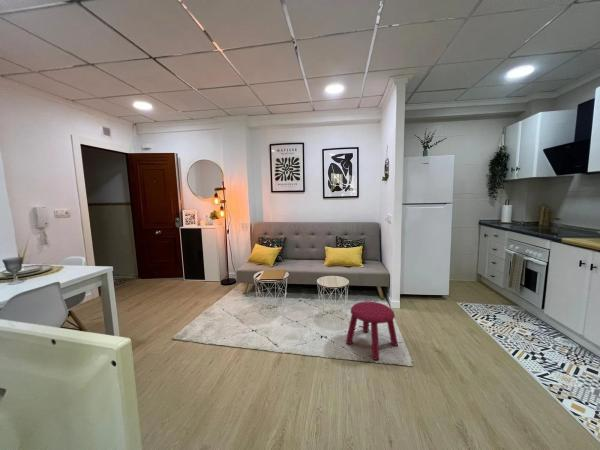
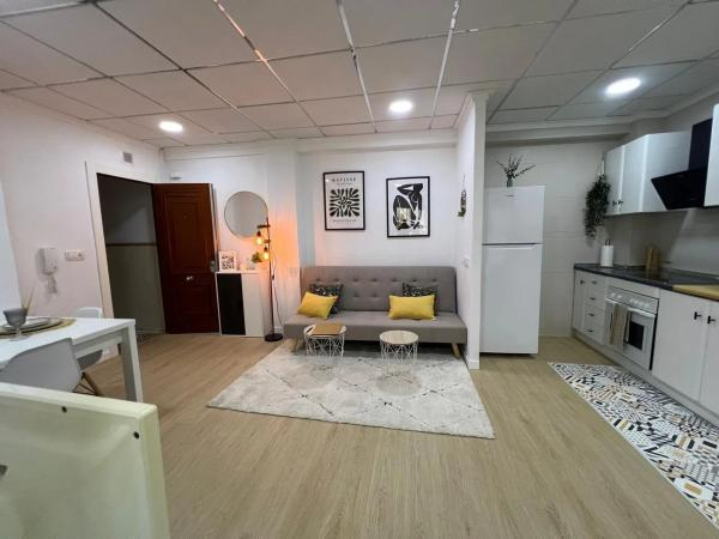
- stool (371, 326)
